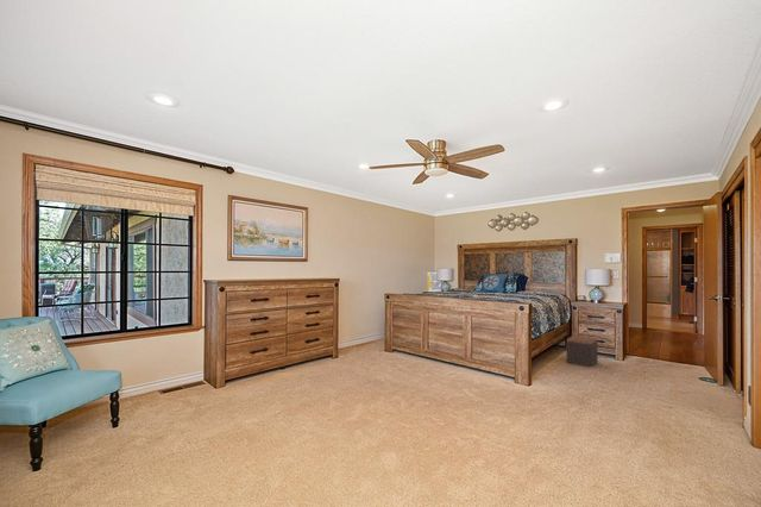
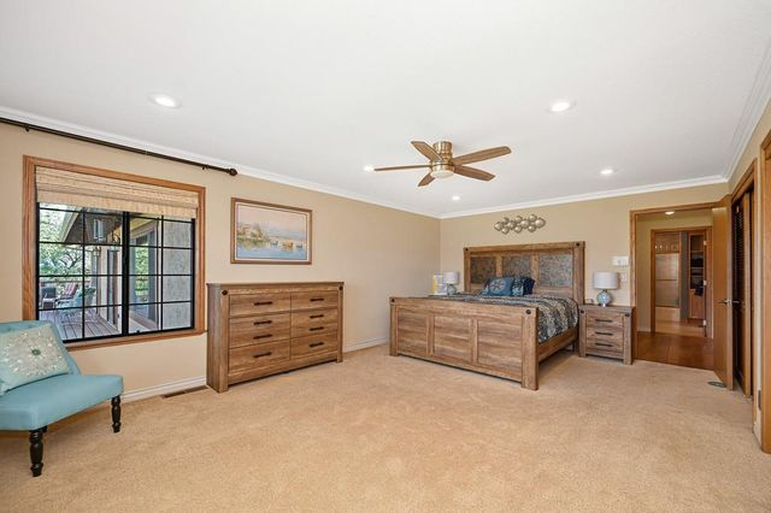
- footstool (581, 350)
